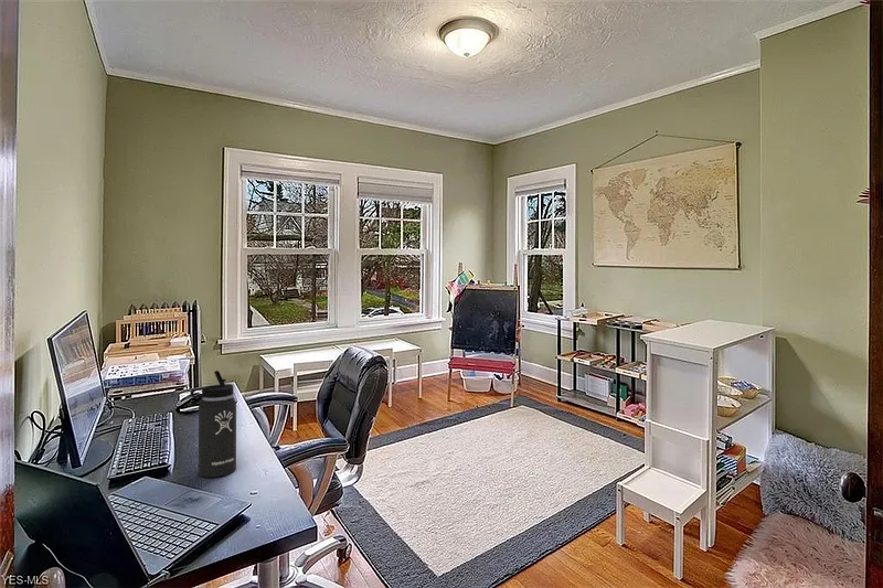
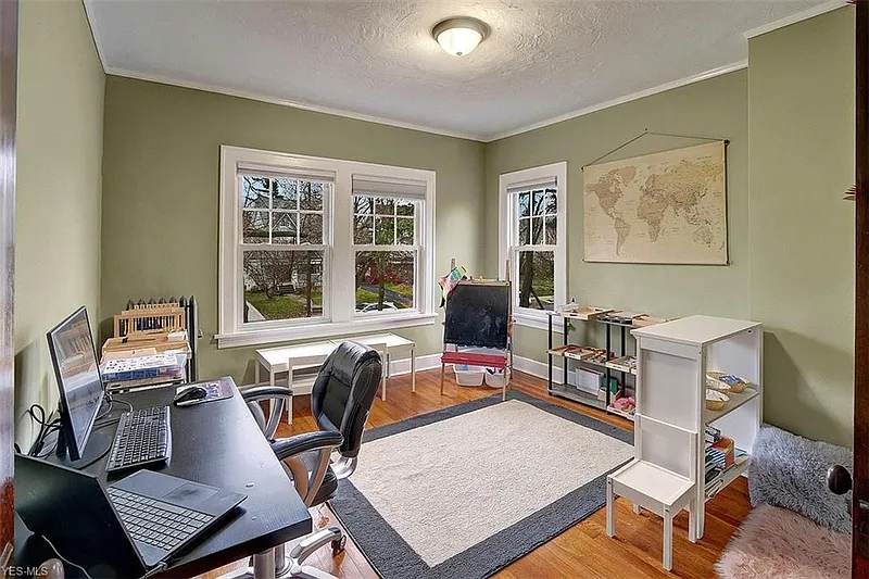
- thermos bottle (213, 421)
